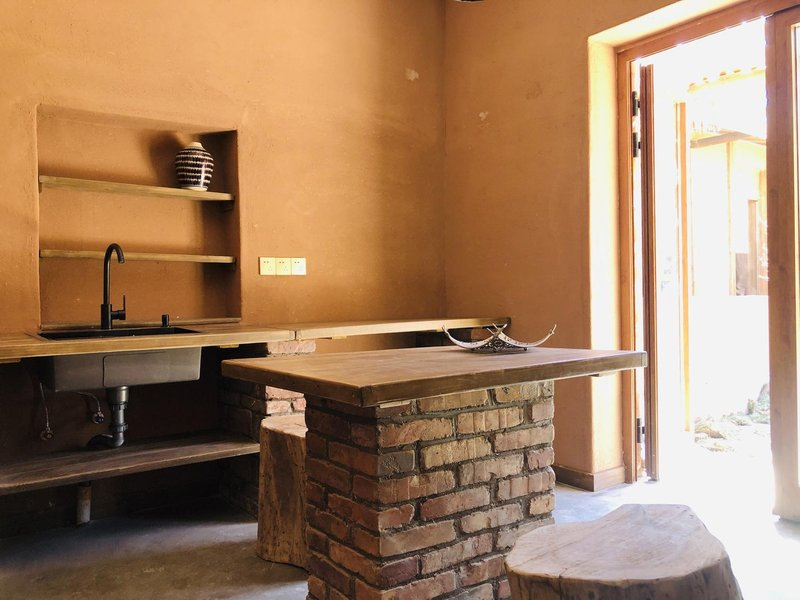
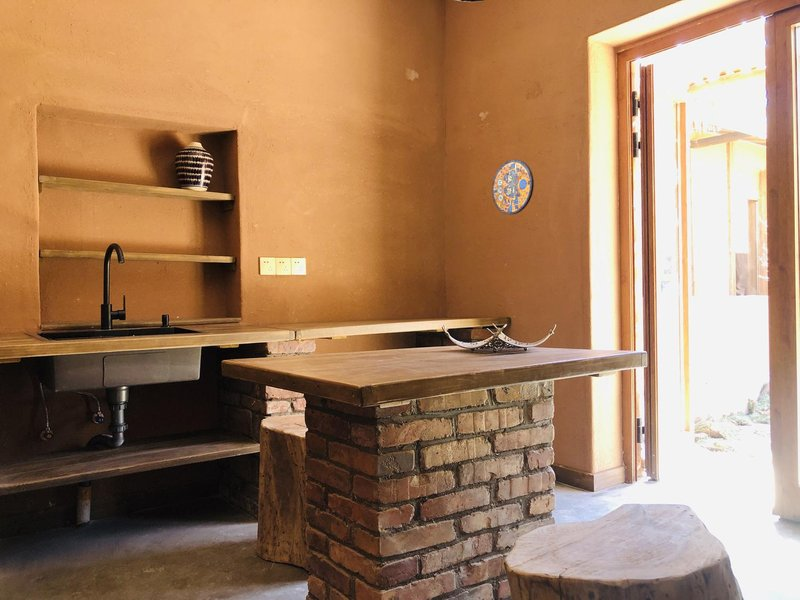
+ manhole cover (512, 187)
